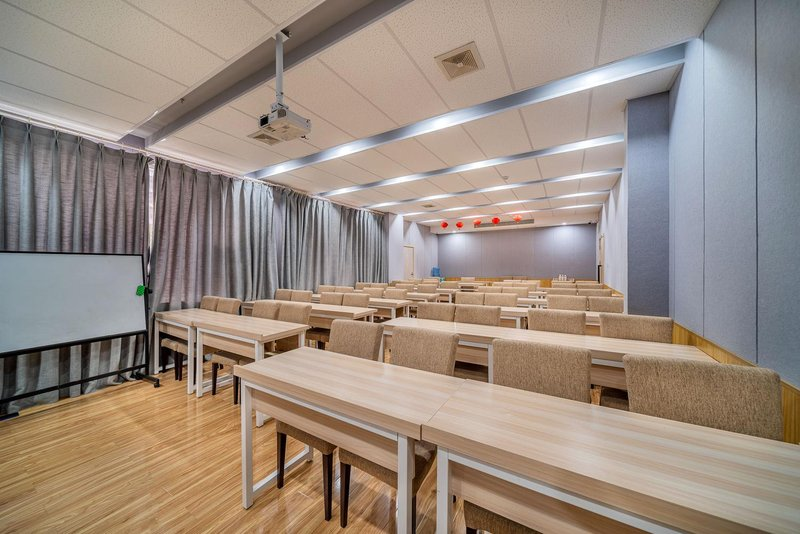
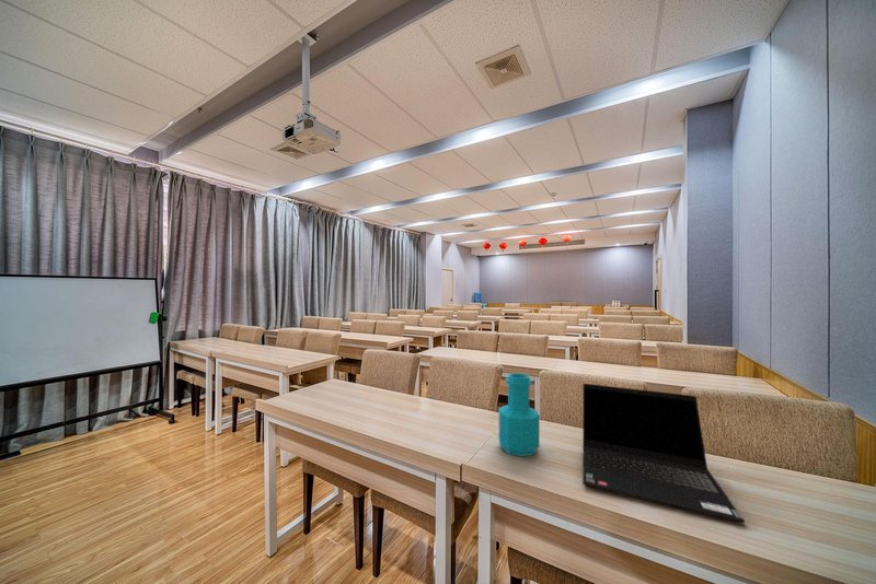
+ laptop computer (644, 437)
+ bottle (518, 411)
